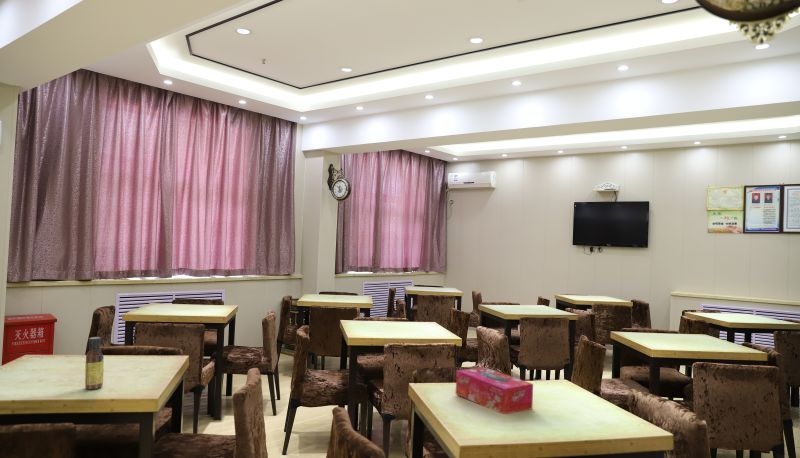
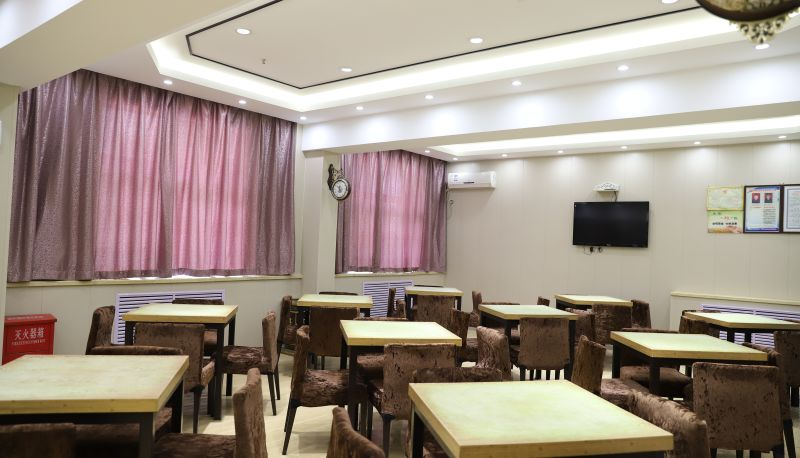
- sauce bottle (94, 362)
- tissue box (492, 389)
